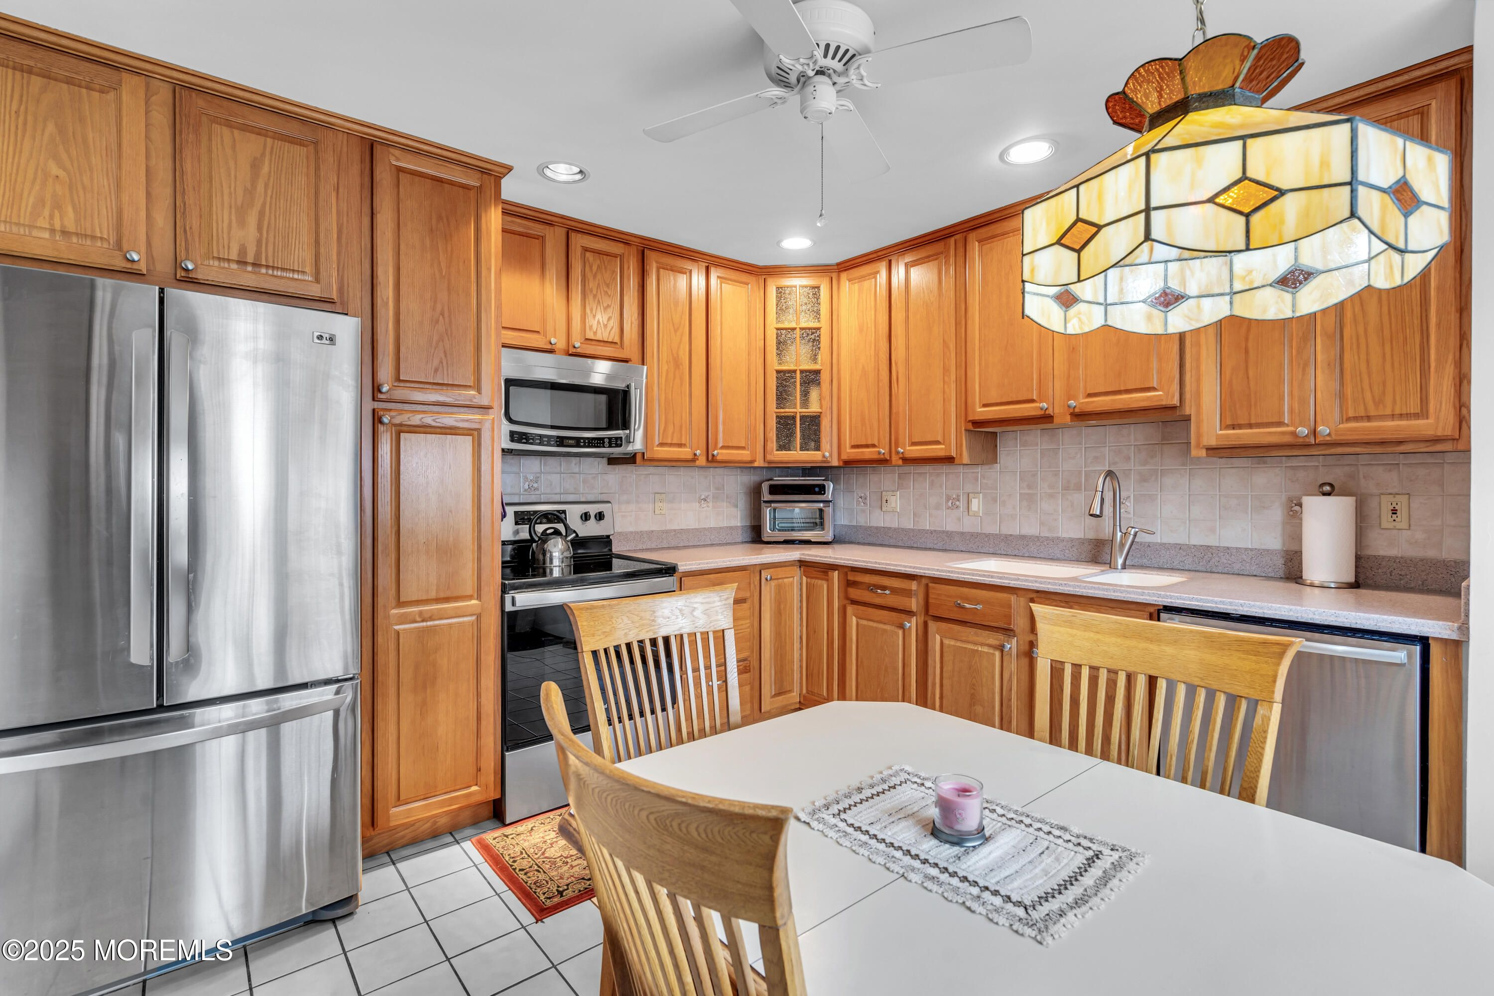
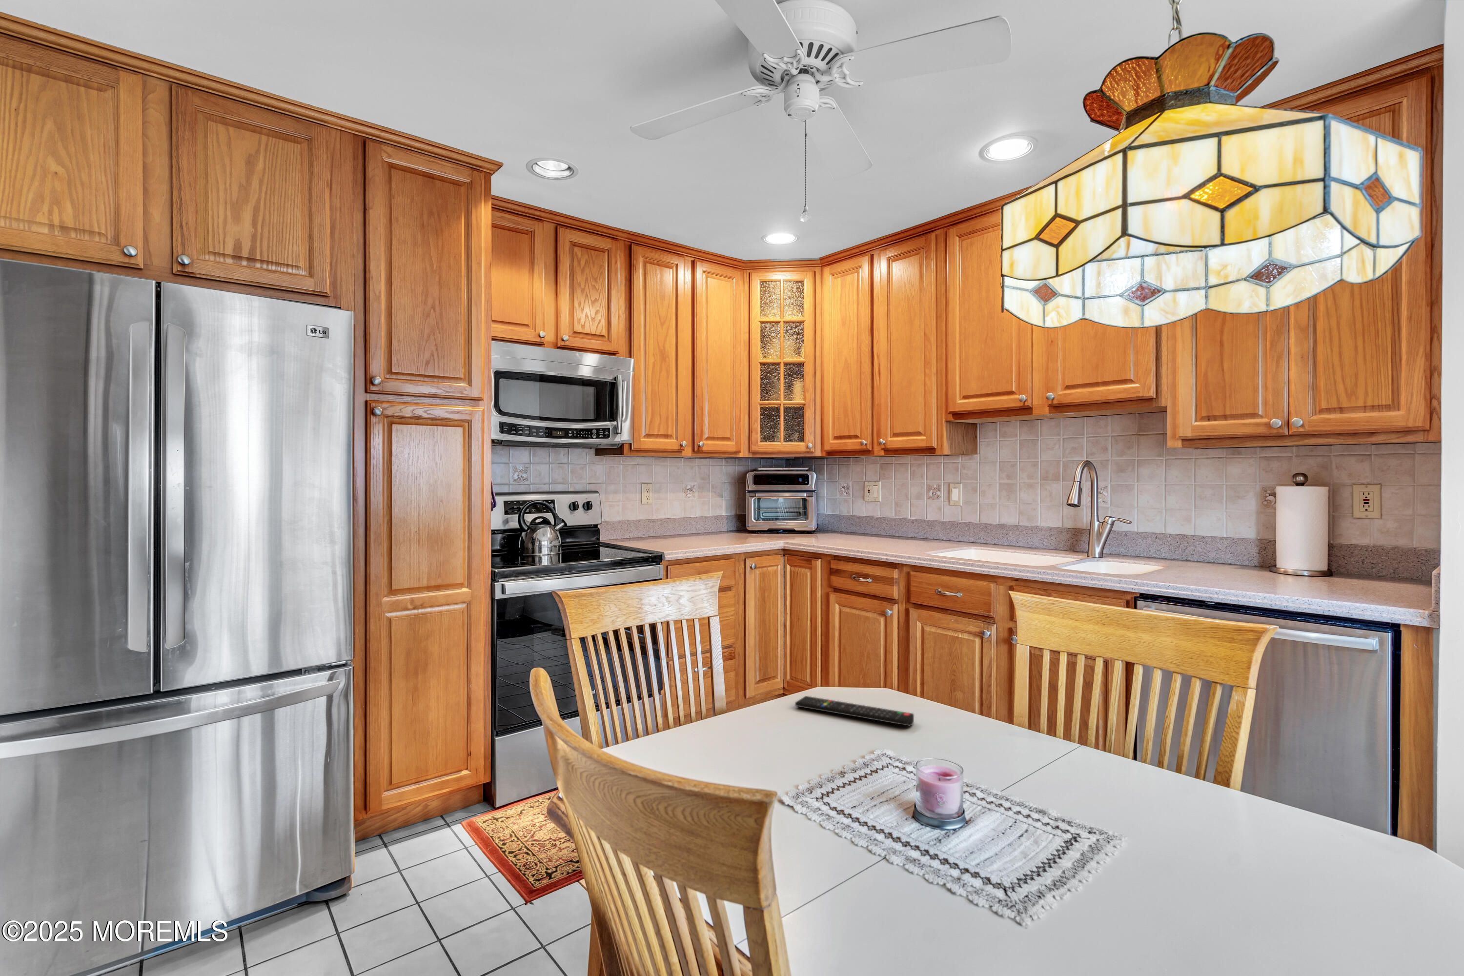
+ remote control (854, 711)
